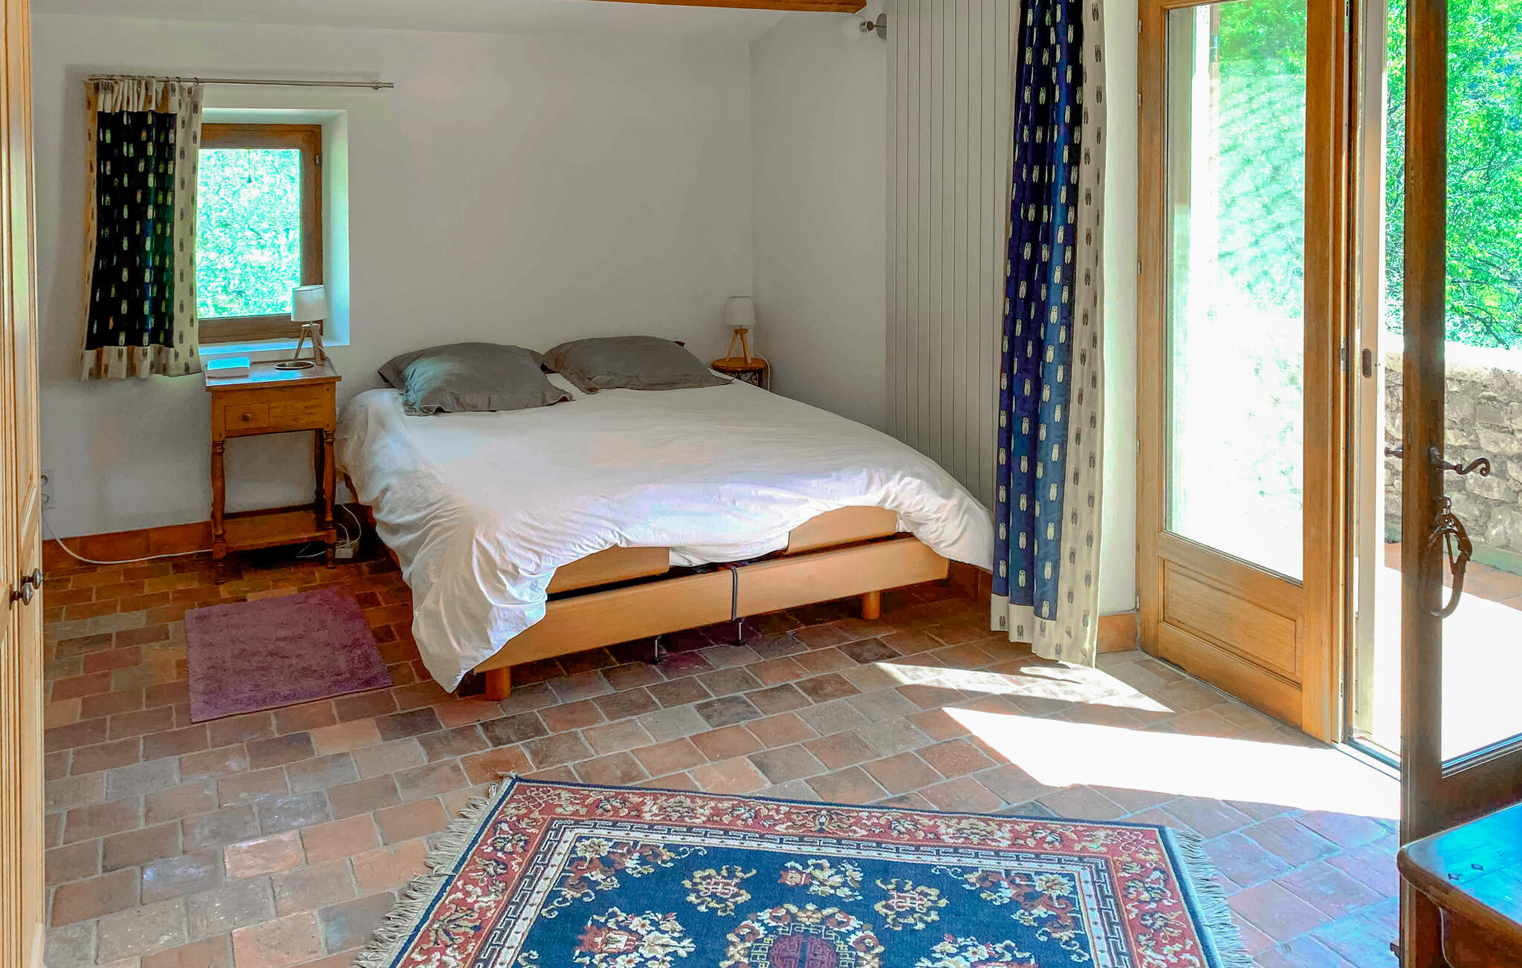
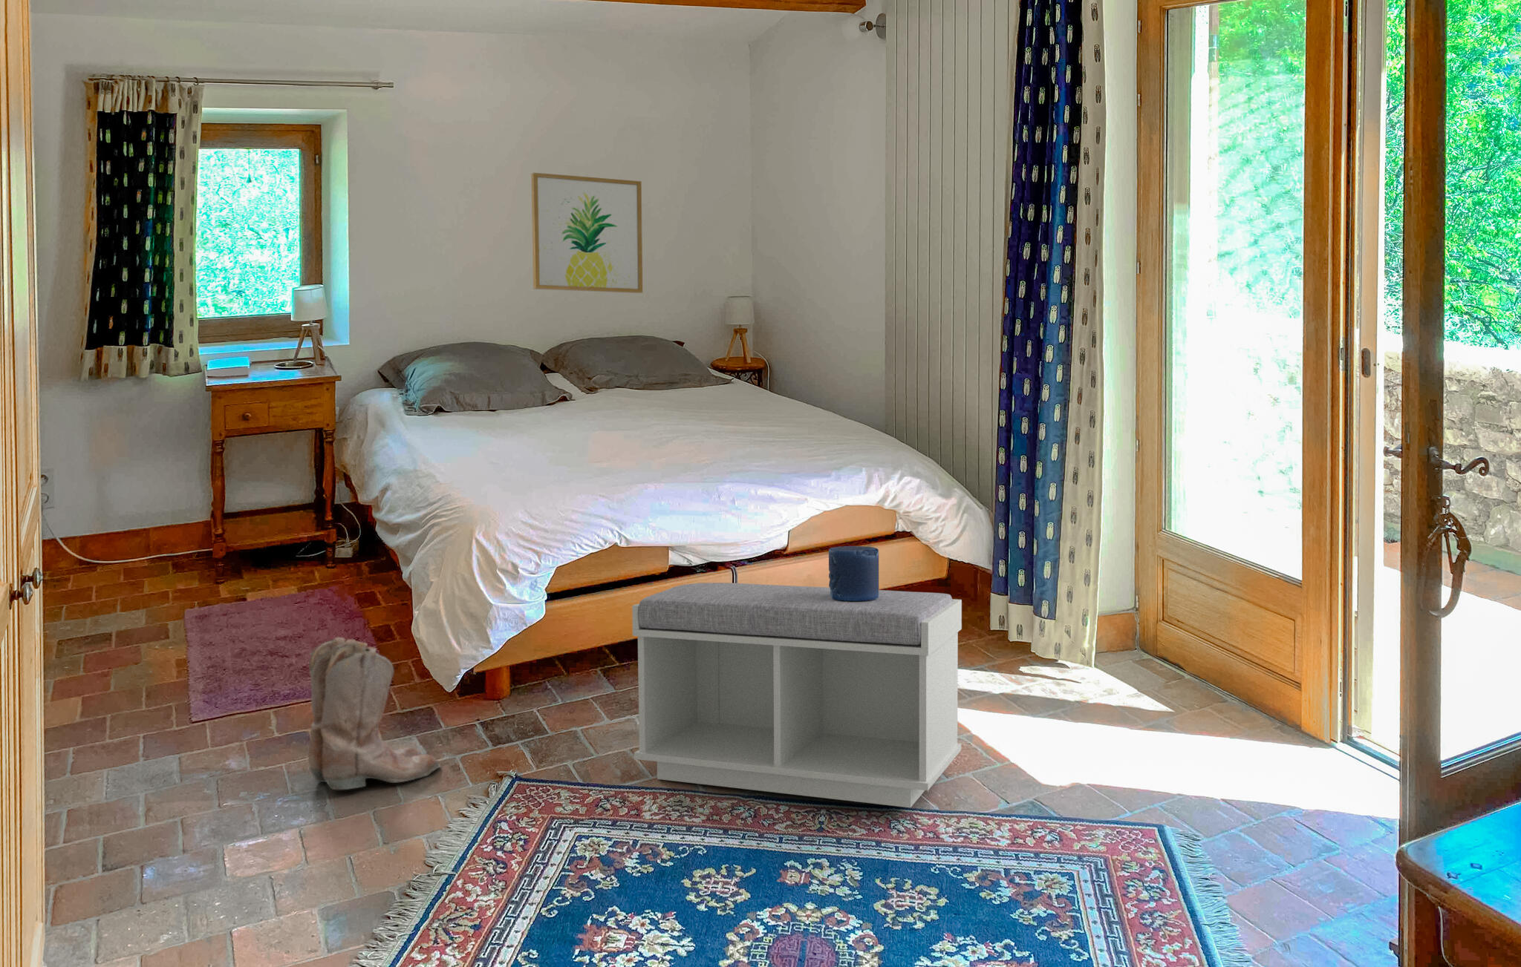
+ bench (797, 683)
+ boots (375, 706)
+ candle (854, 573)
+ wall art (588, 234)
